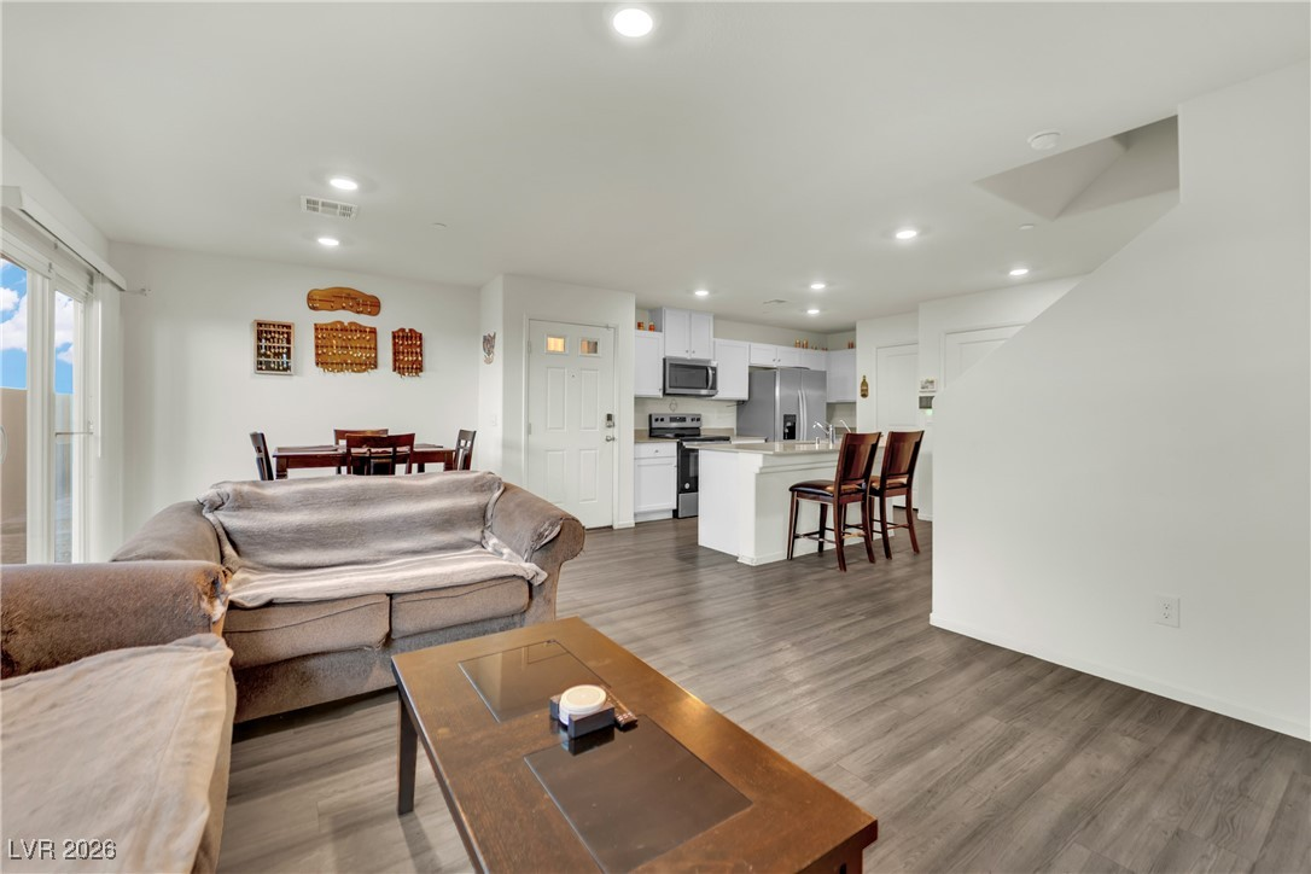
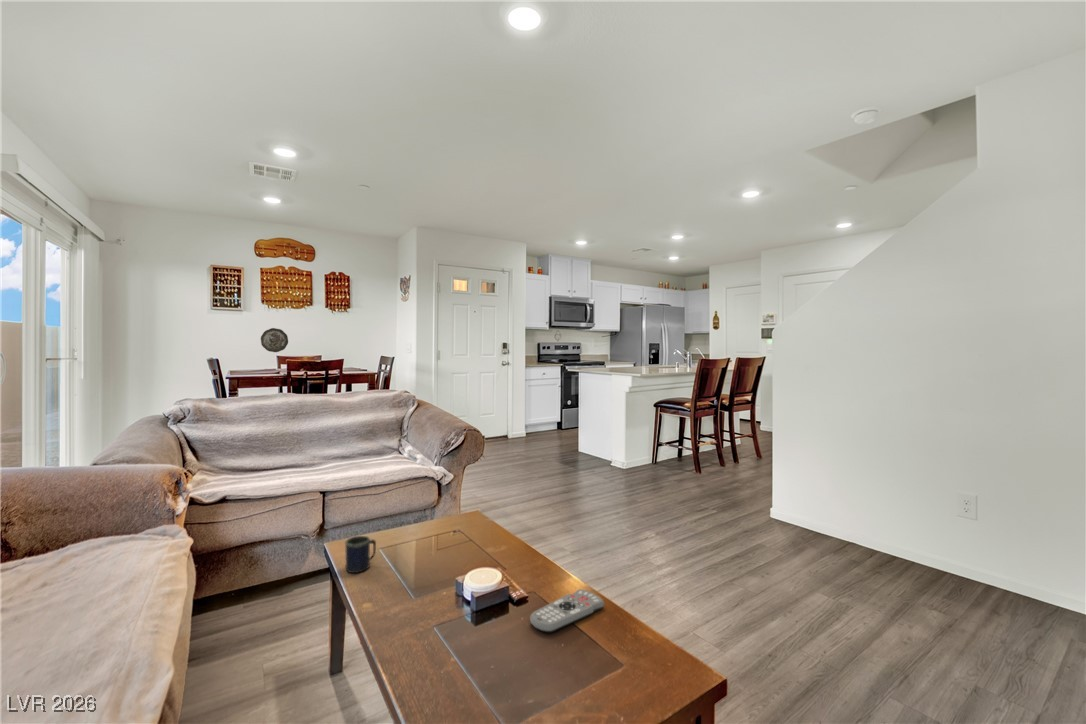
+ remote control (566, 610)
+ decorative plate (274, 340)
+ mug (361, 552)
